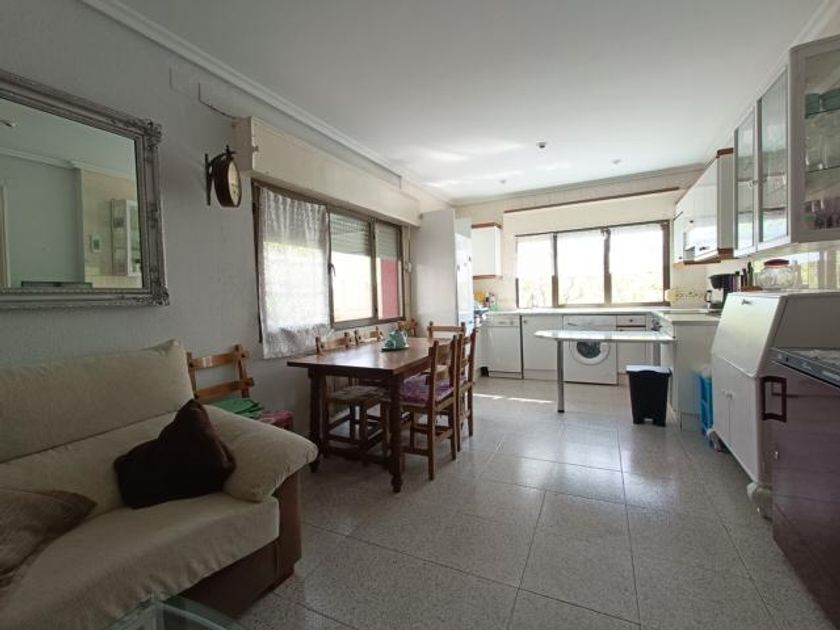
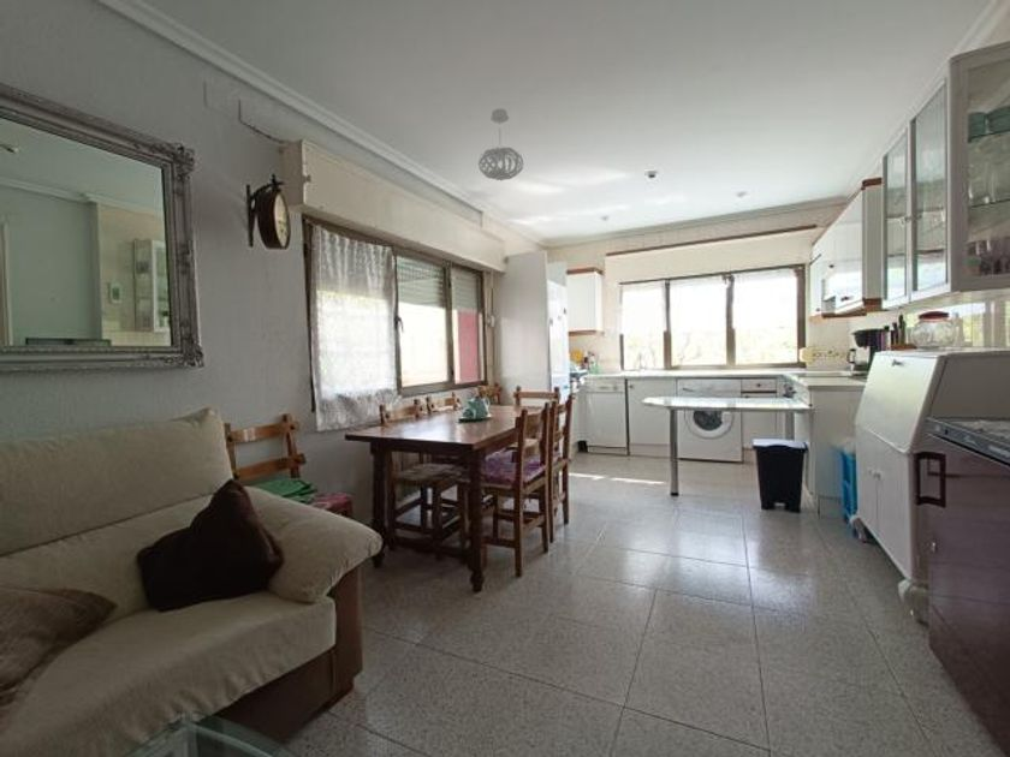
+ pendant light (500, 147)
